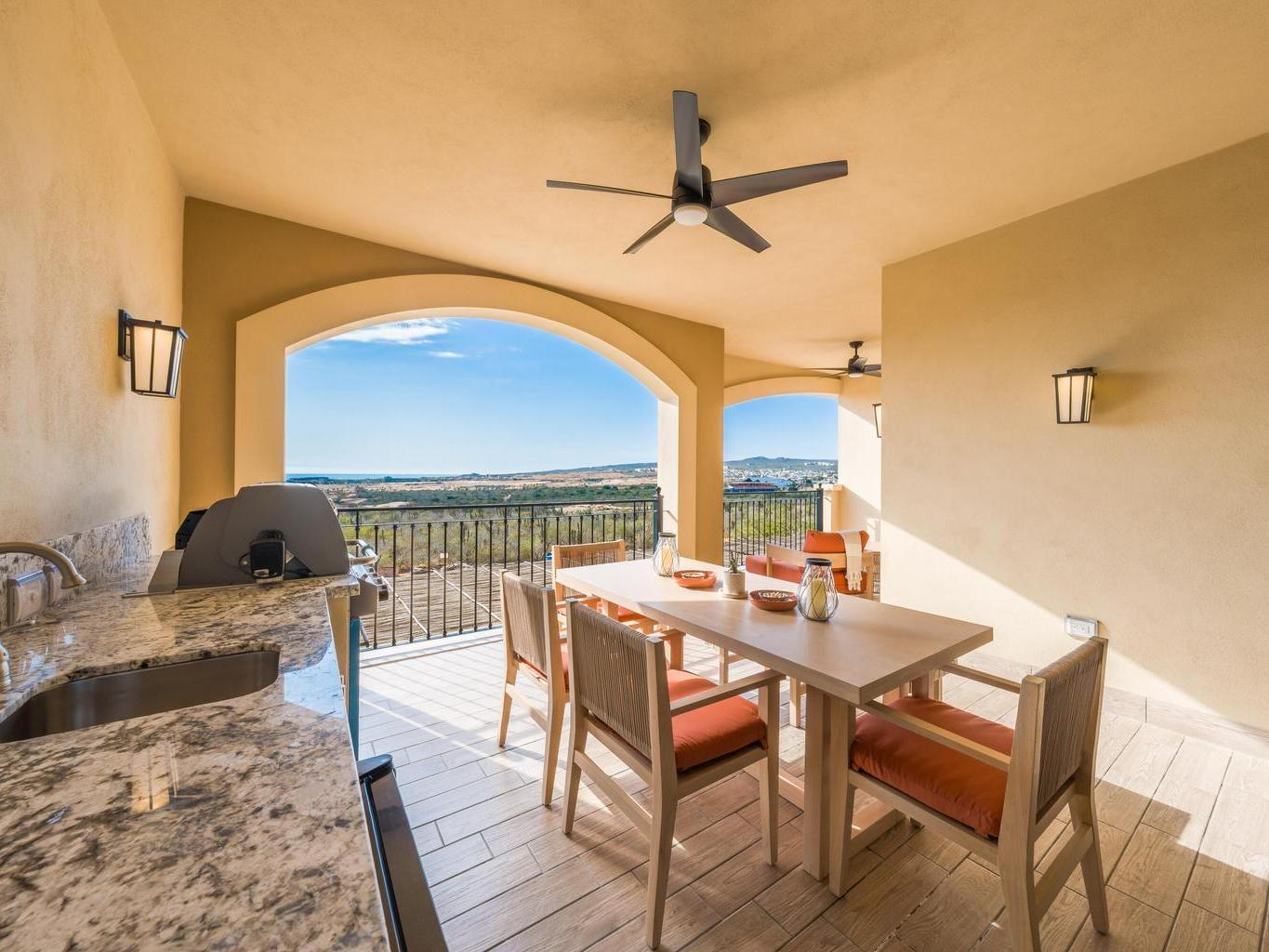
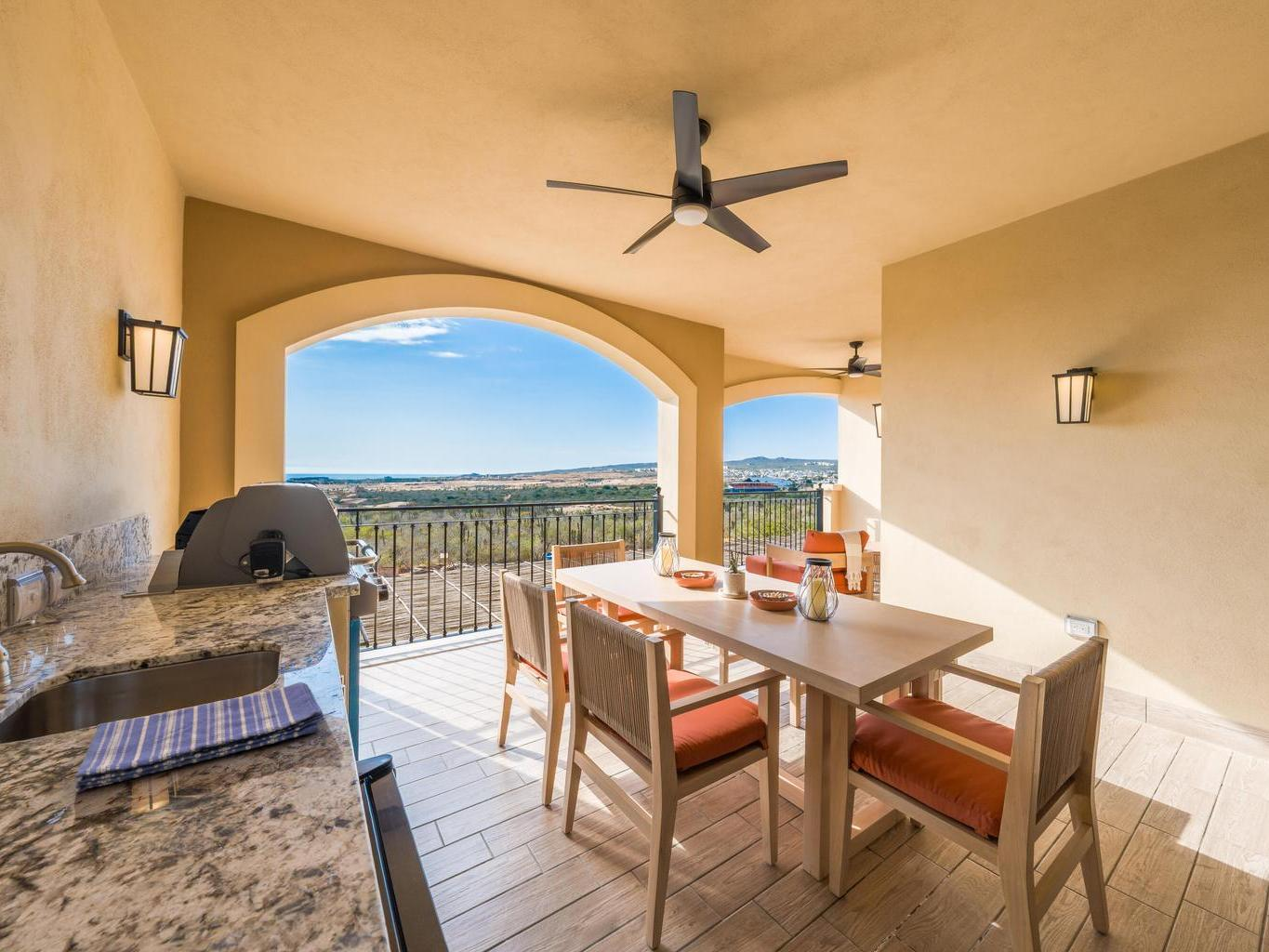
+ dish towel (212, 723)
